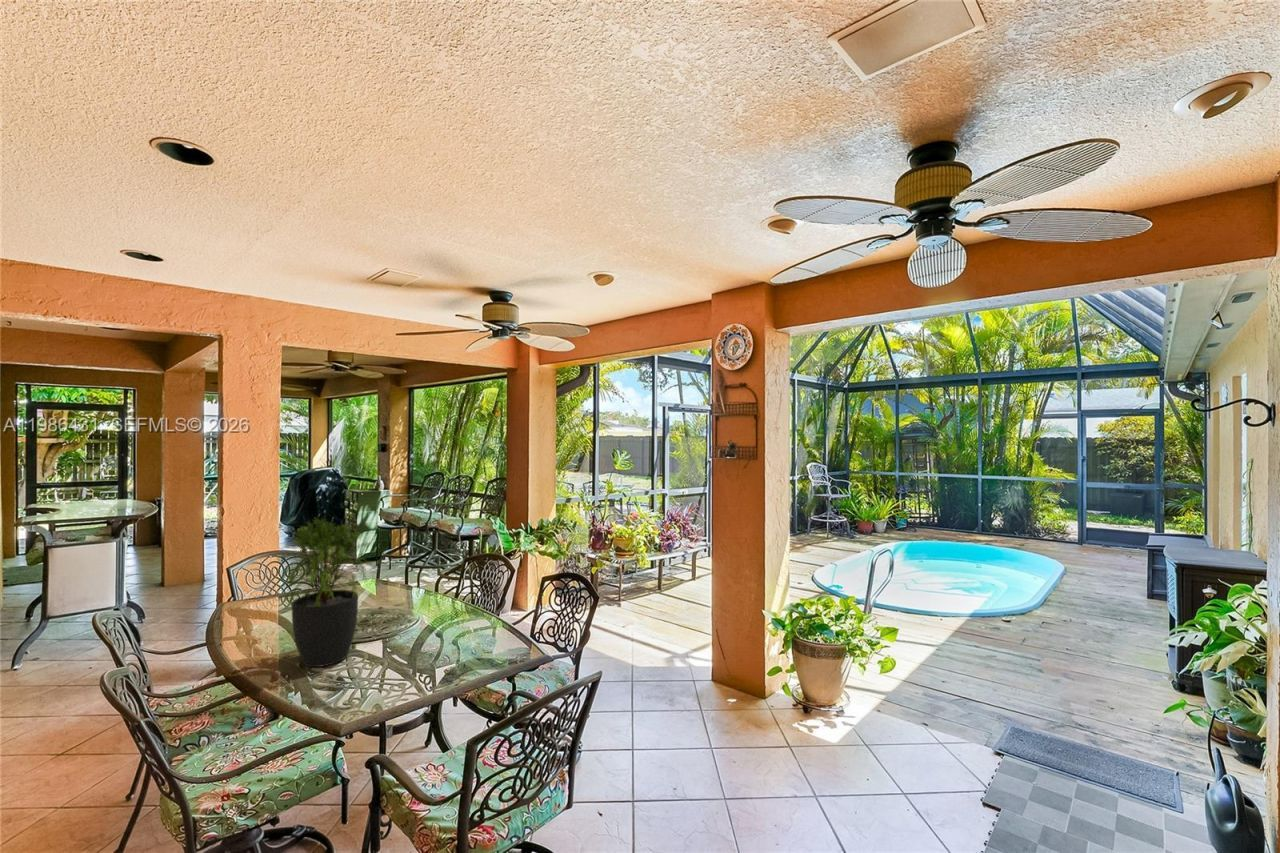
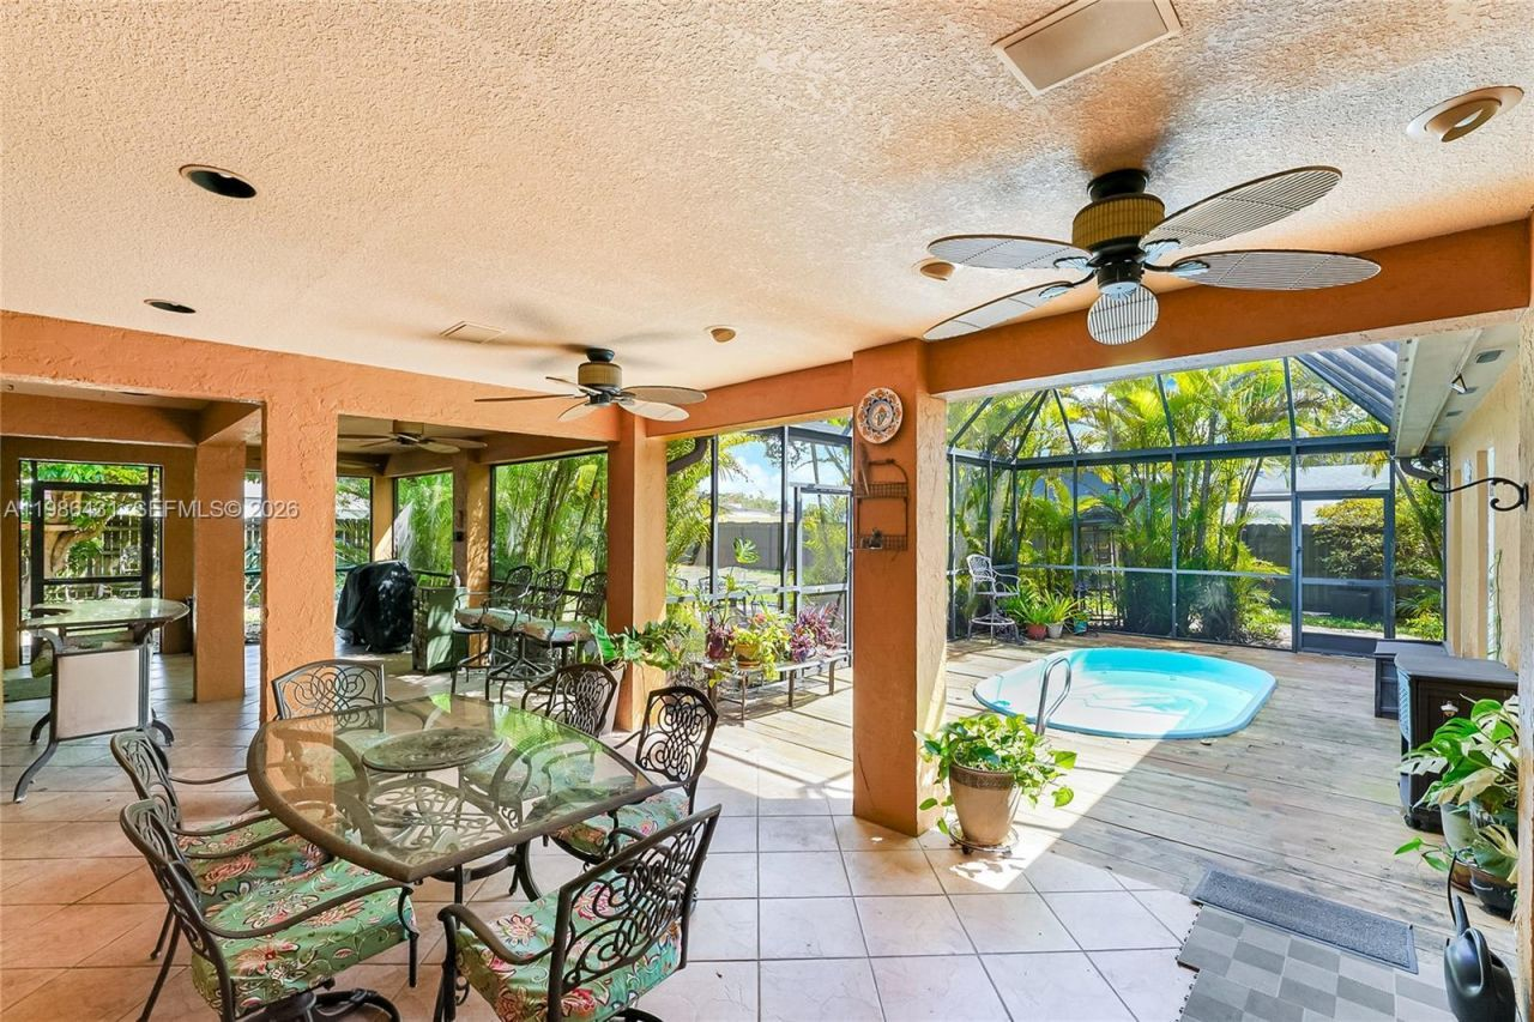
- potted plant (324, 585)
